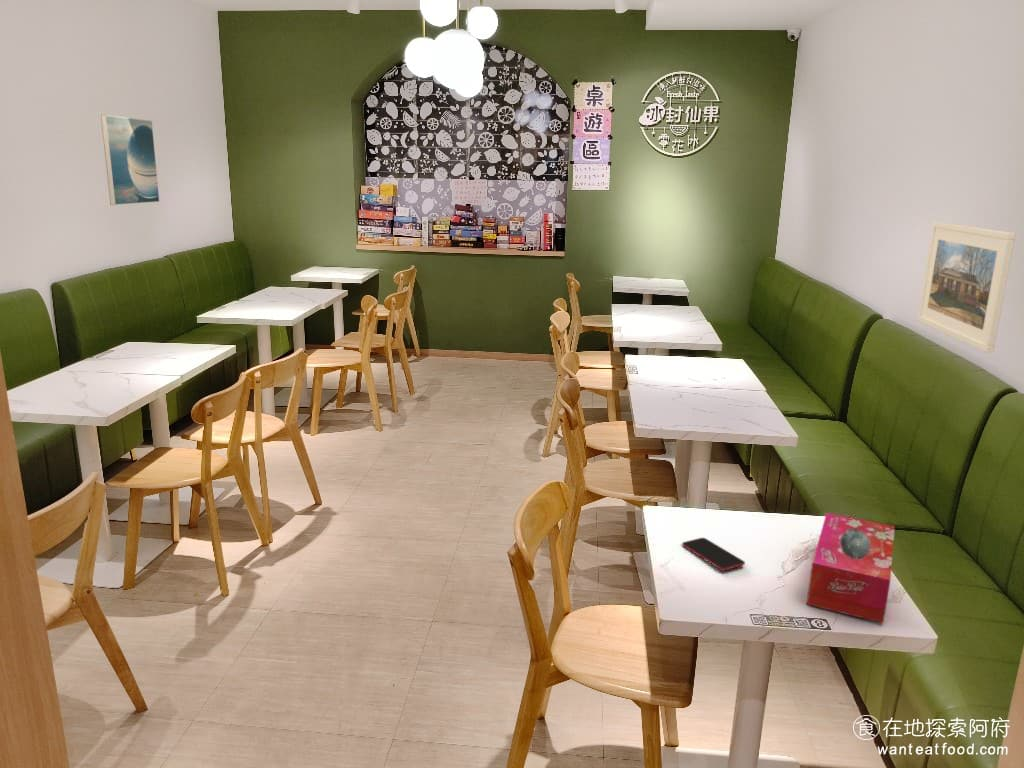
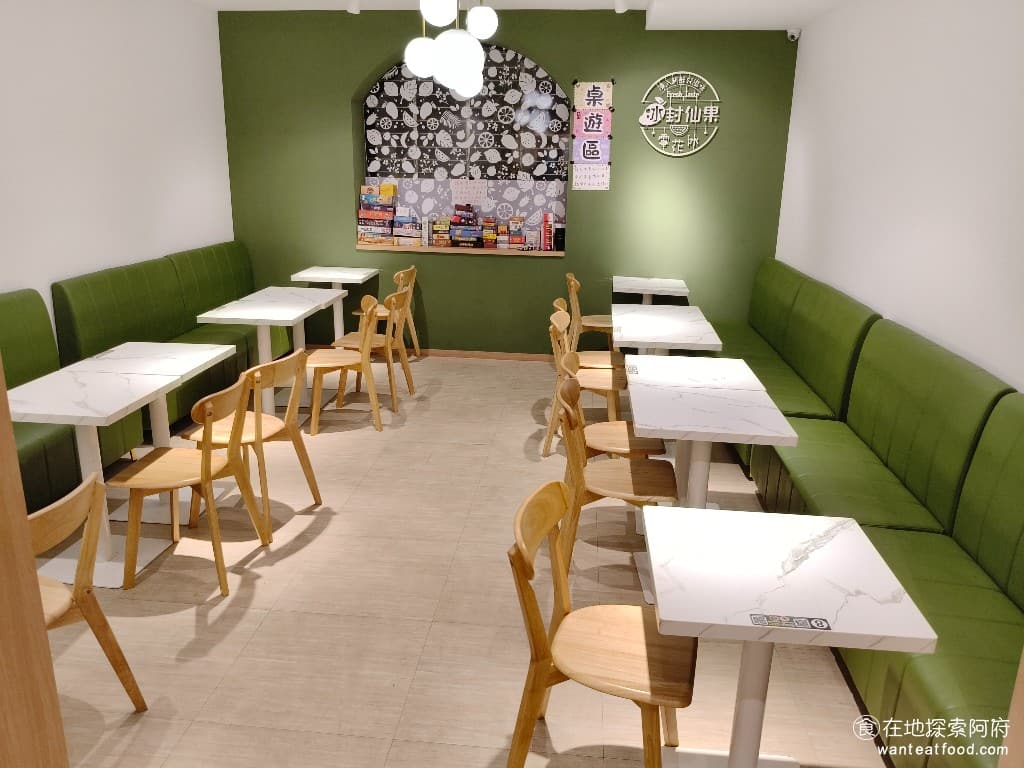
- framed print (960, 281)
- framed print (131, 161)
- tissue box (852, 563)
- smartphone (712, 553)
